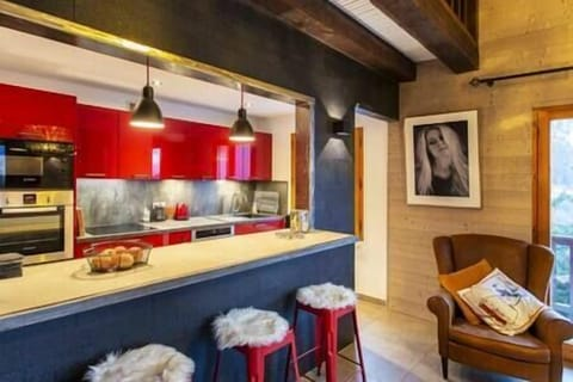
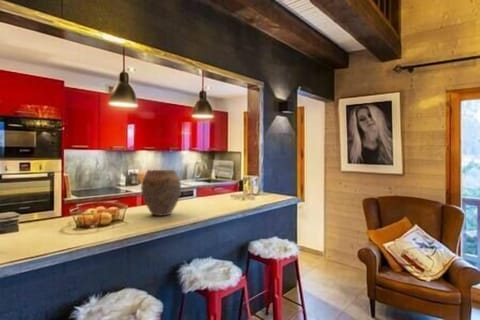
+ vase (161, 192)
